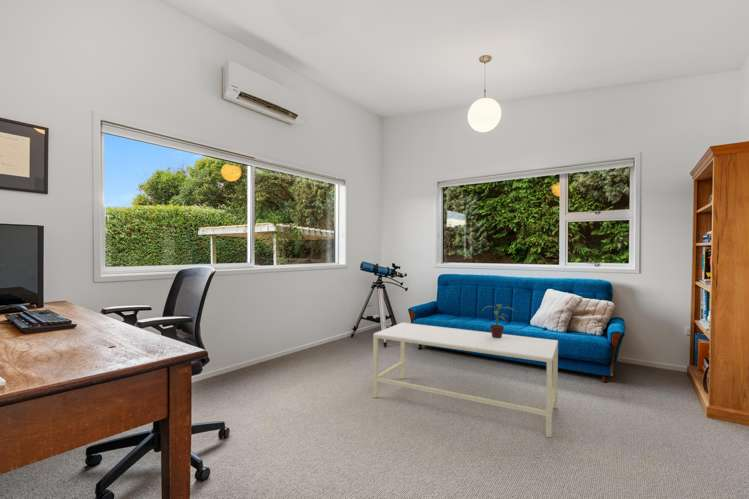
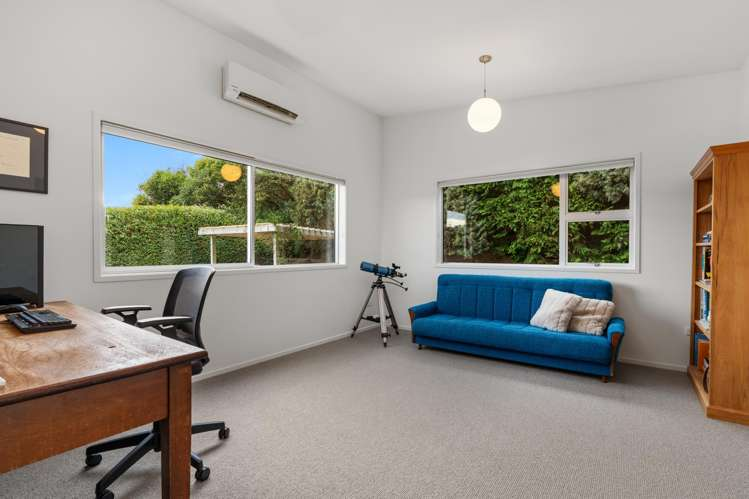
- potted plant (497, 321)
- coffee table (465, 350)
